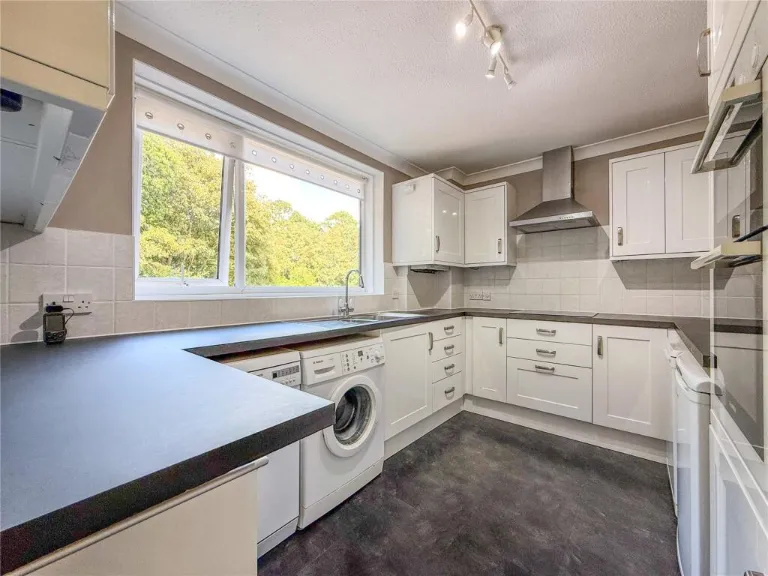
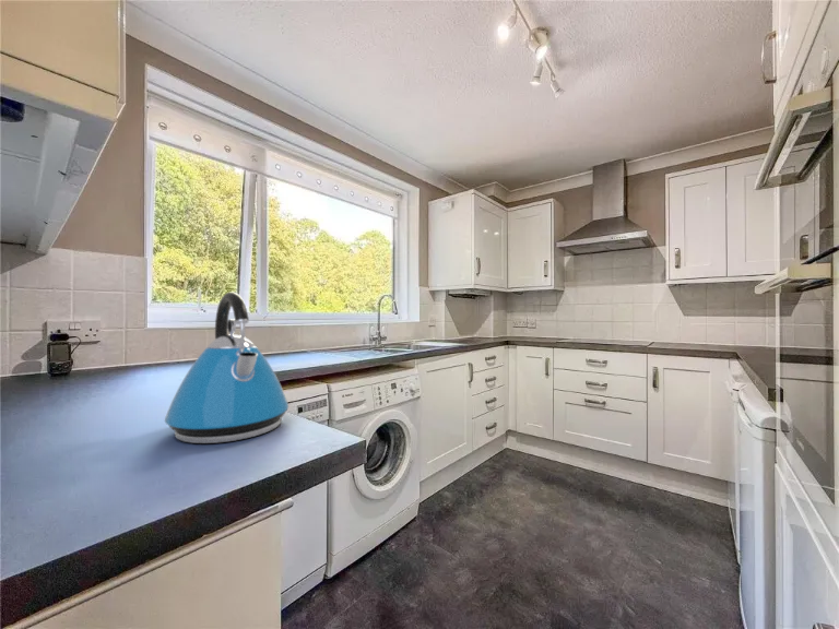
+ kettle (229, 358)
